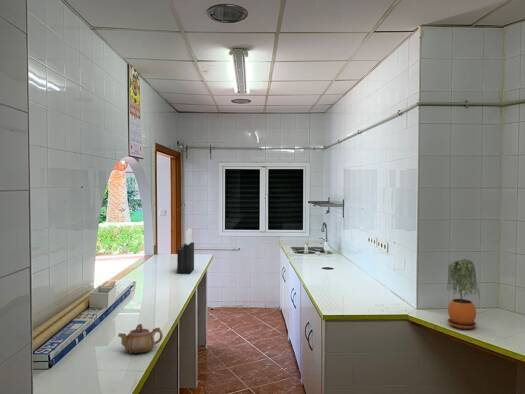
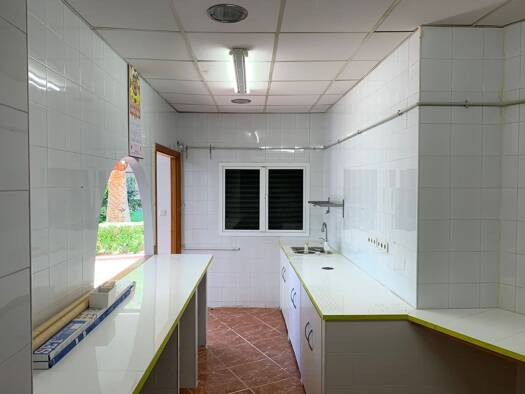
- knife block (184, 250)
- teapot (140, 337)
- potted plant (464, 293)
